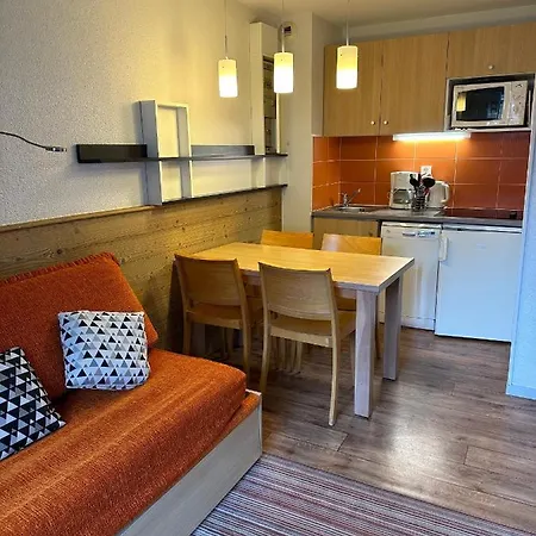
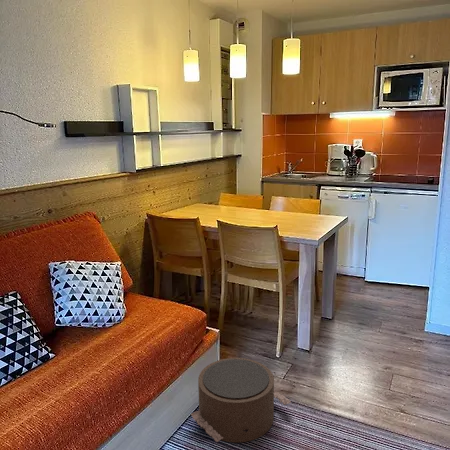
+ pouf (239, 399)
